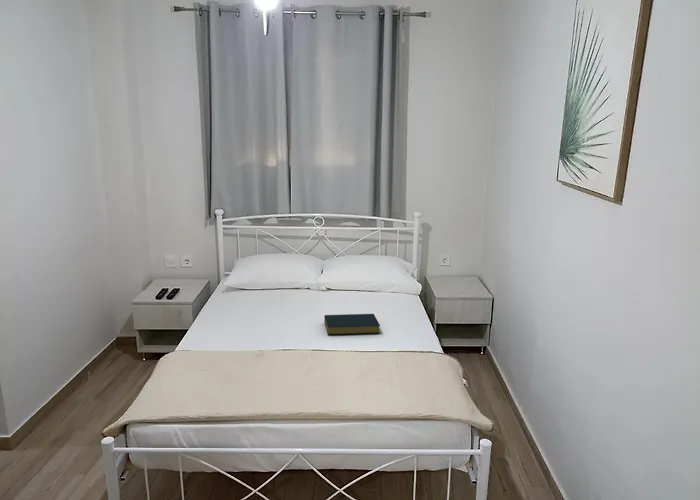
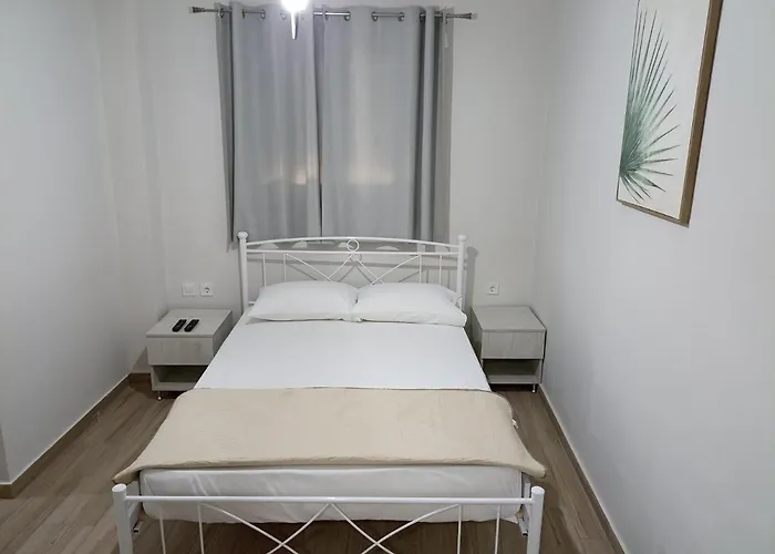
- hardback book (351, 323)
